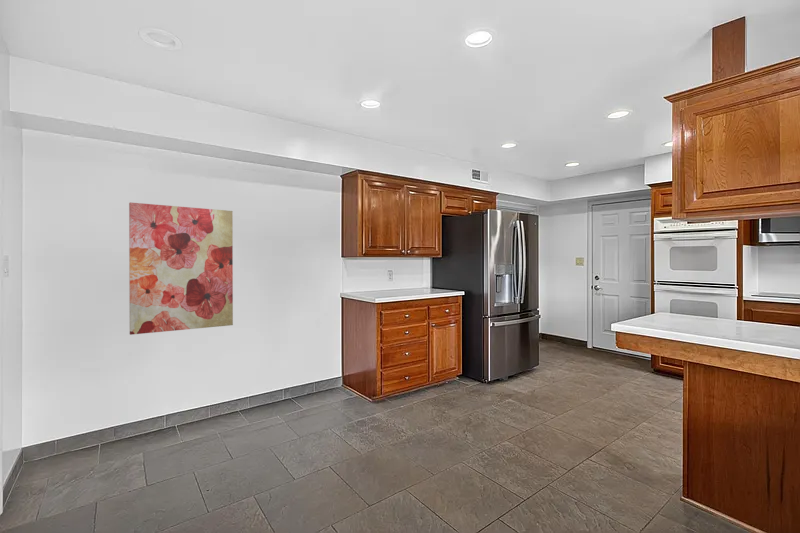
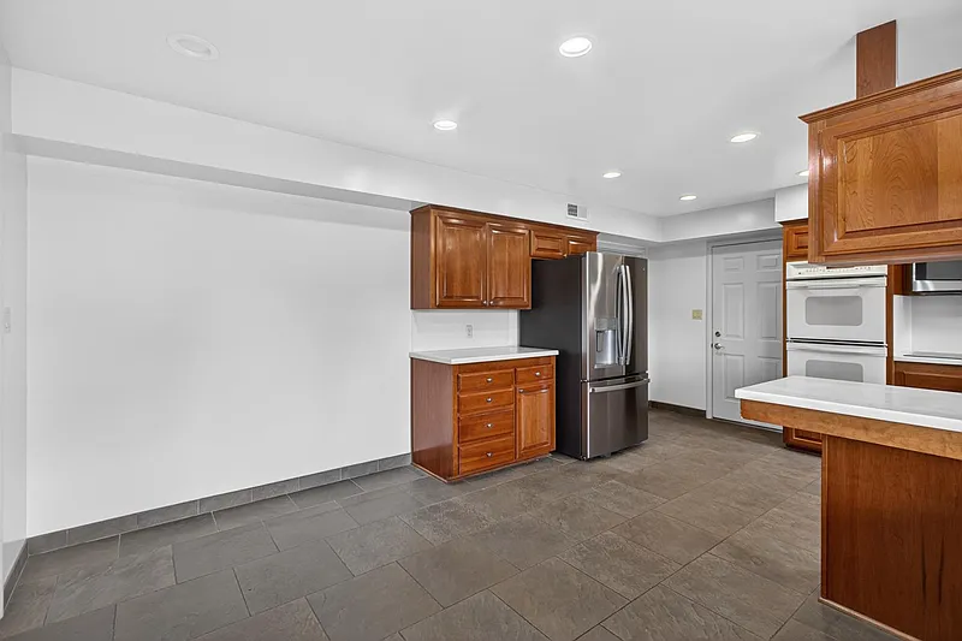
- wall art (184, 268)
